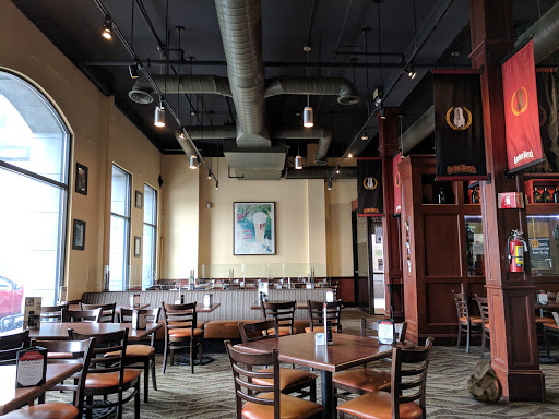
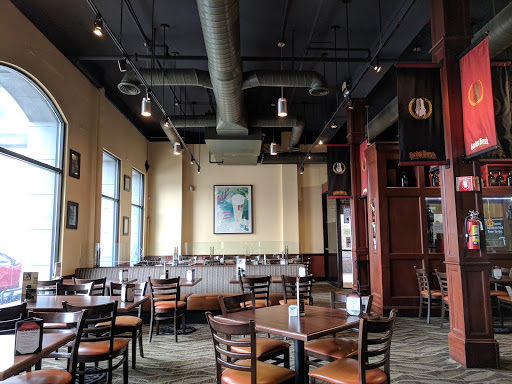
- backpack (483, 379)
